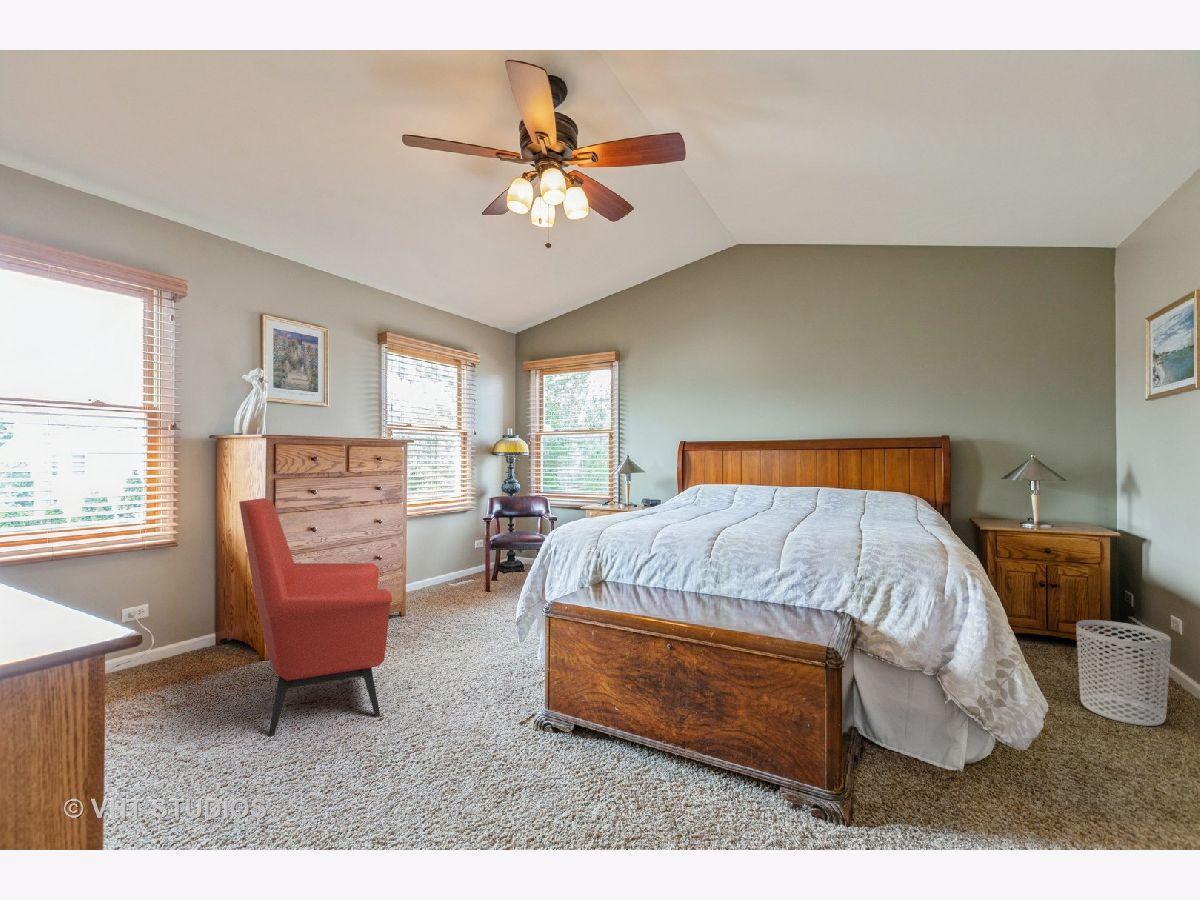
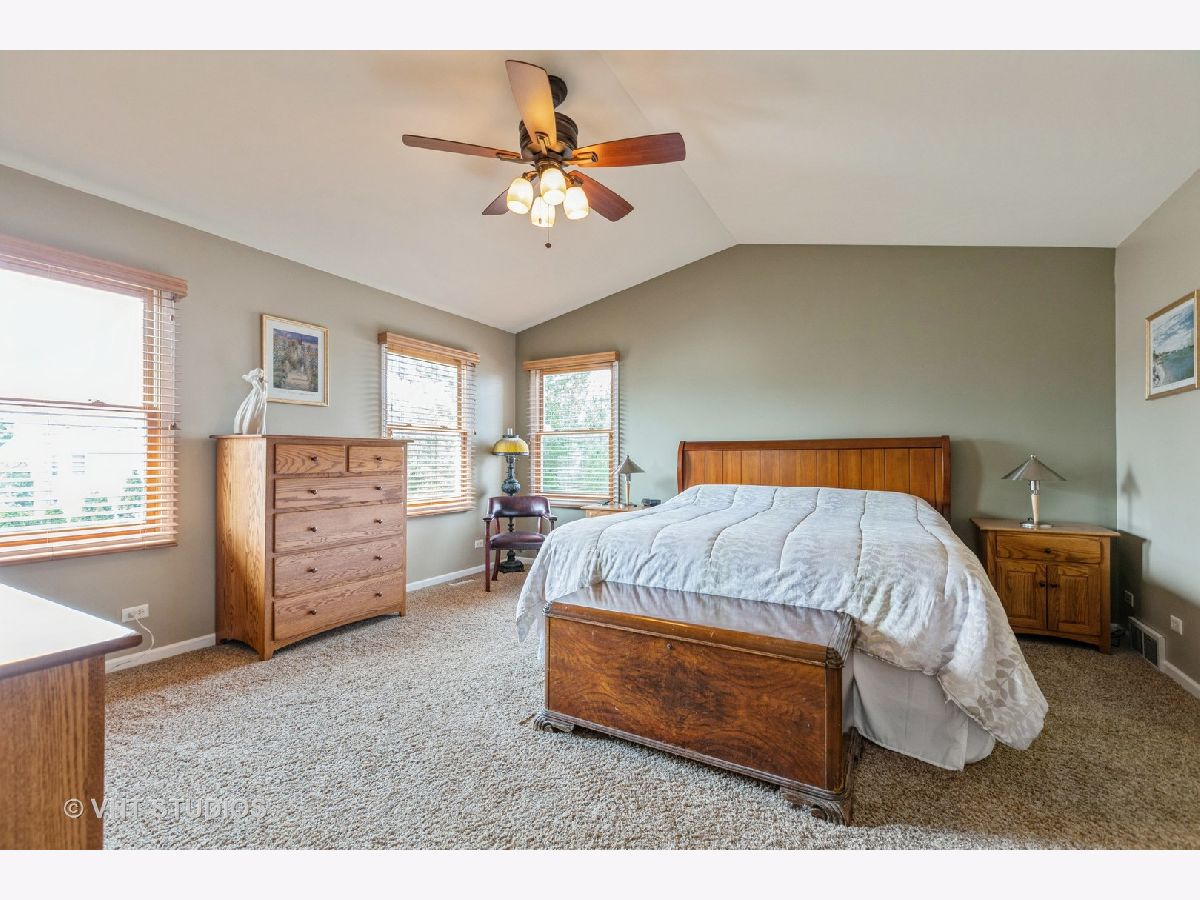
- waste bin (1121, 671)
- armchair (333, 598)
